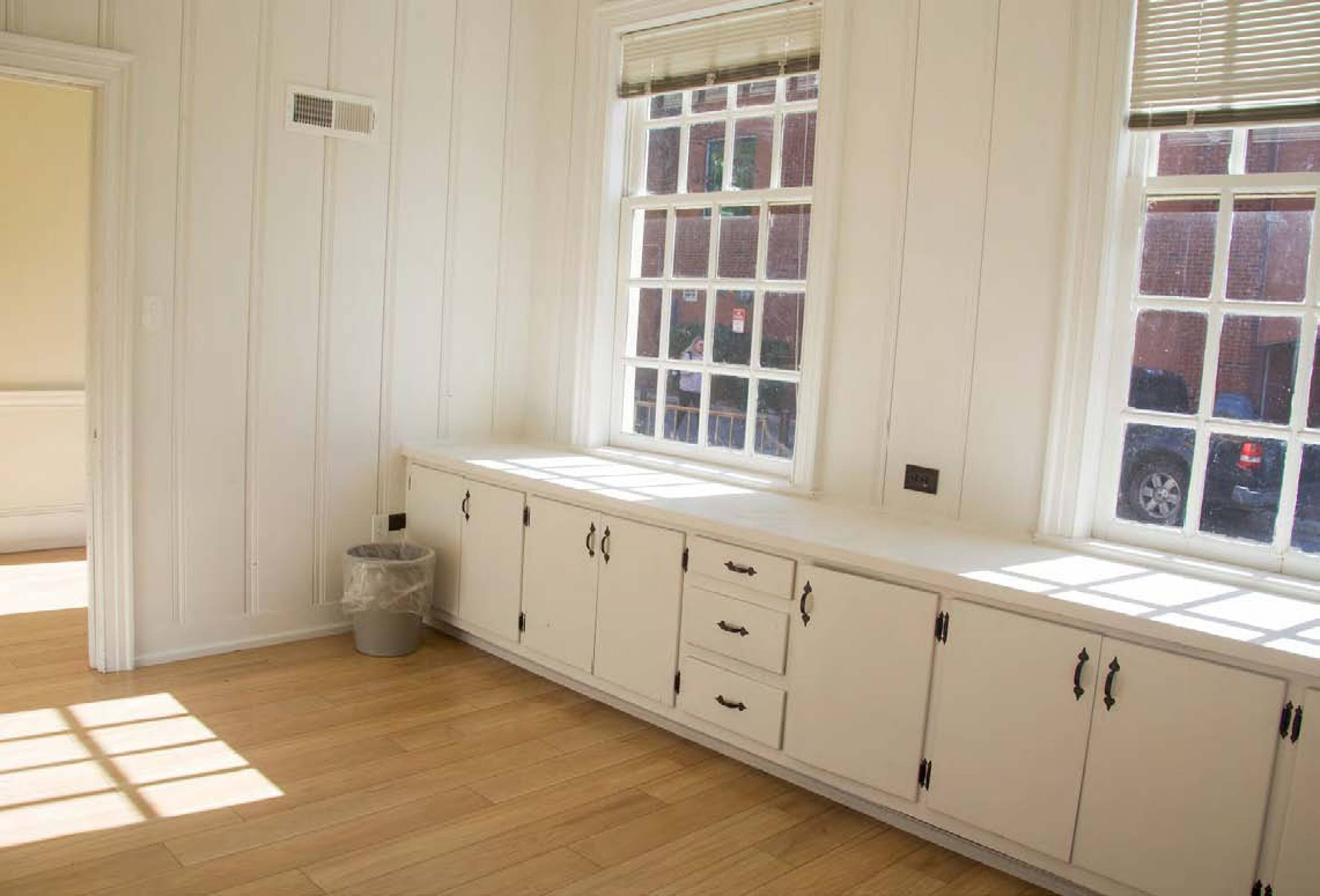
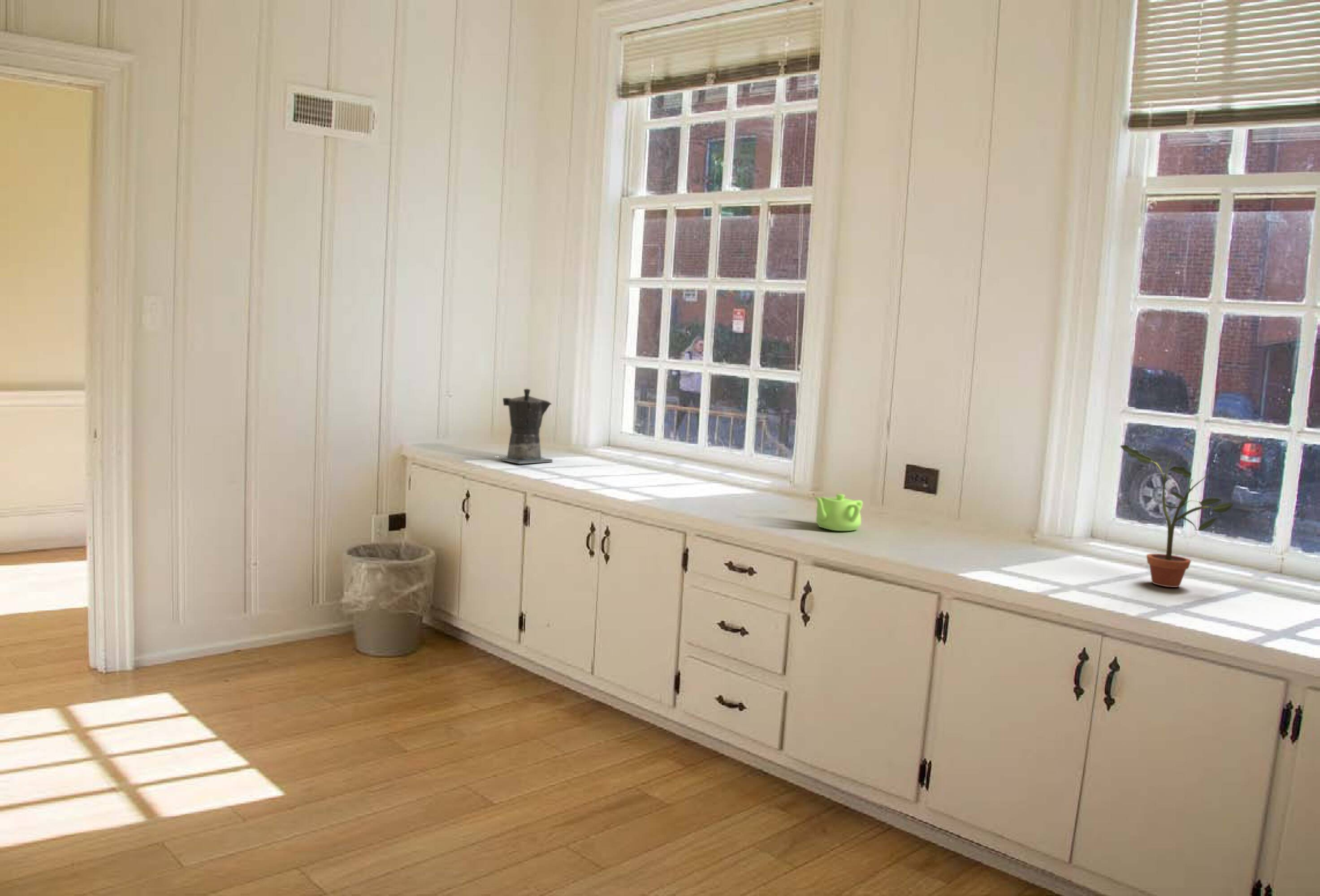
+ teapot (837, 511)
+ coffee maker (525, 424)
+ potted plant (1165, 517)
